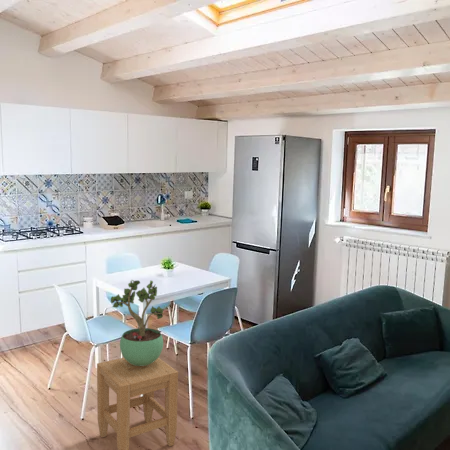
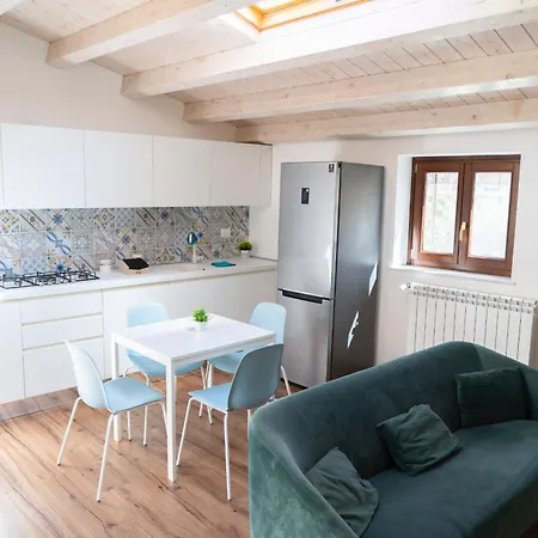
- potted plant (139, 323)
- stool (136, 404)
